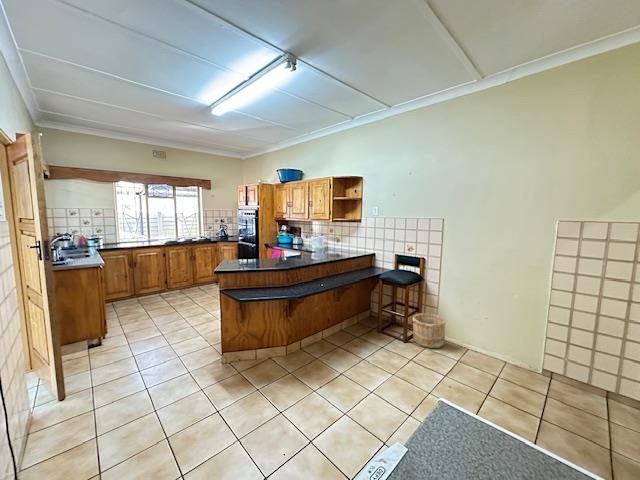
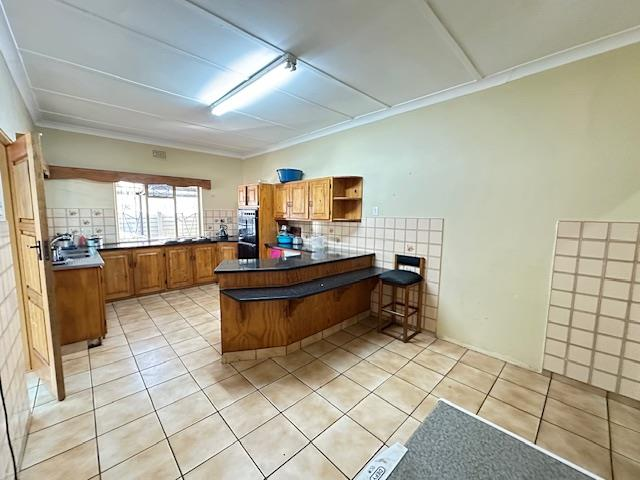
- wooden bucket (428, 329)
